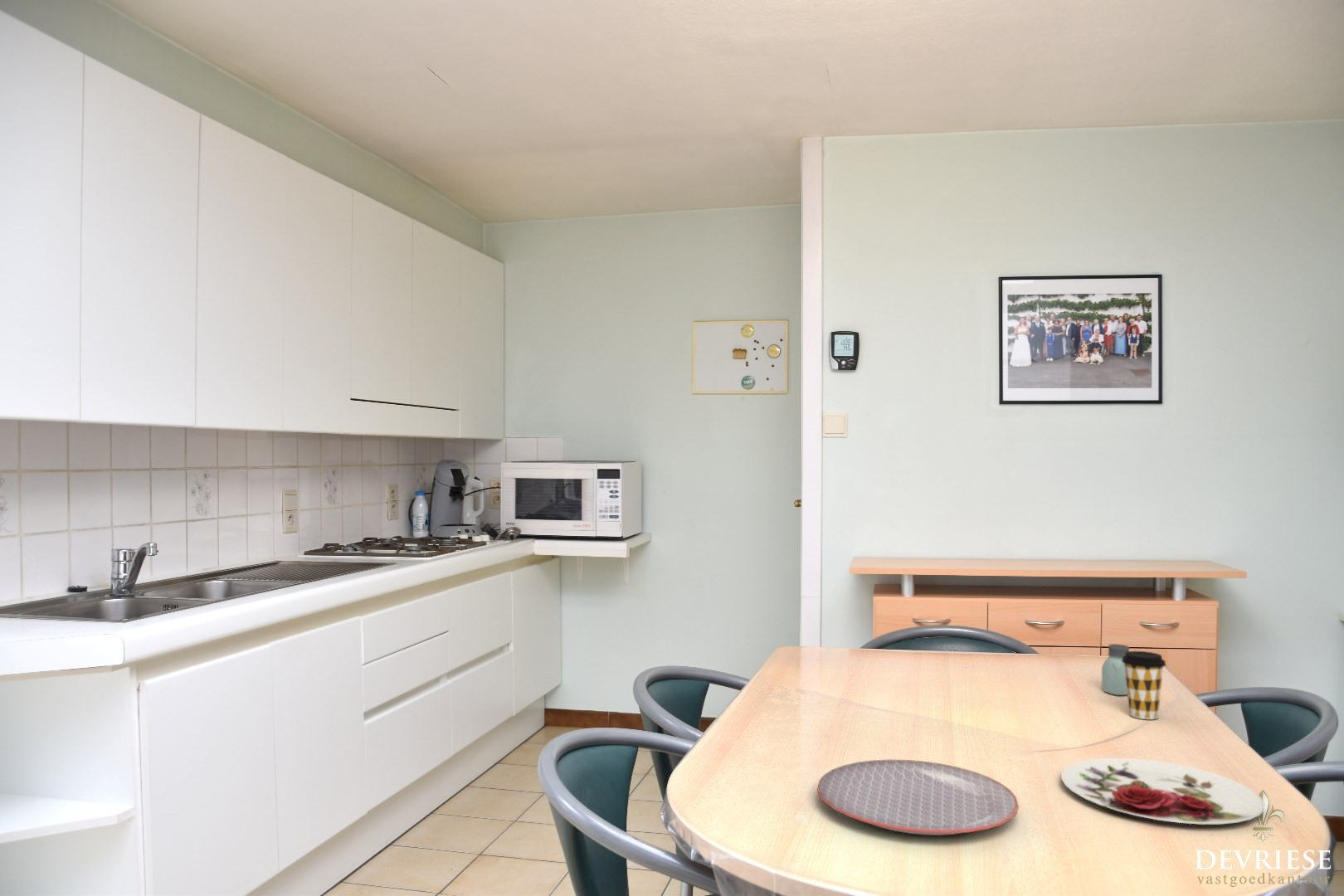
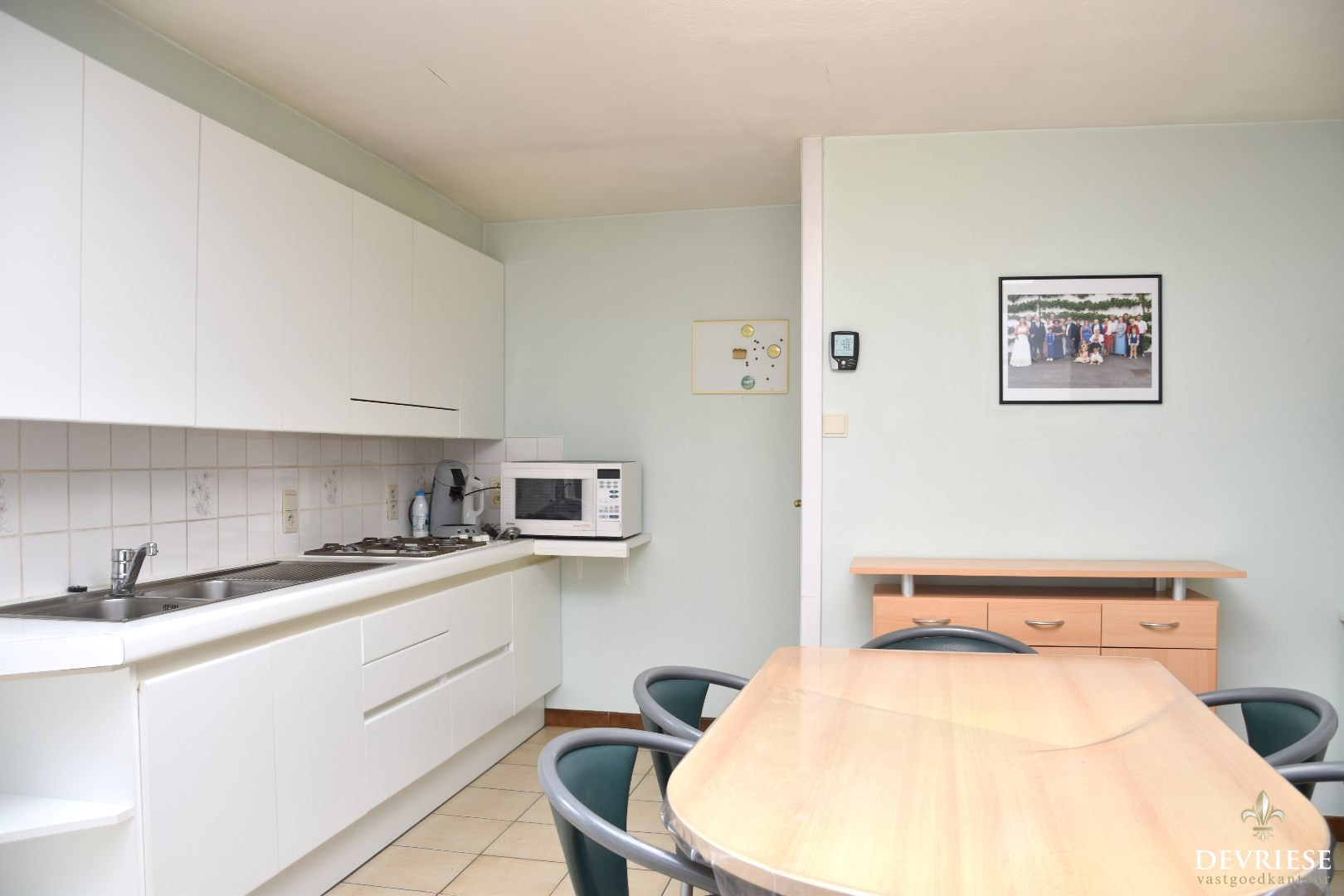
- plate (1158, 786)
- plate (915, 799)
- saltshaker (1118, 669)
- coffee cup (1143, 684)
